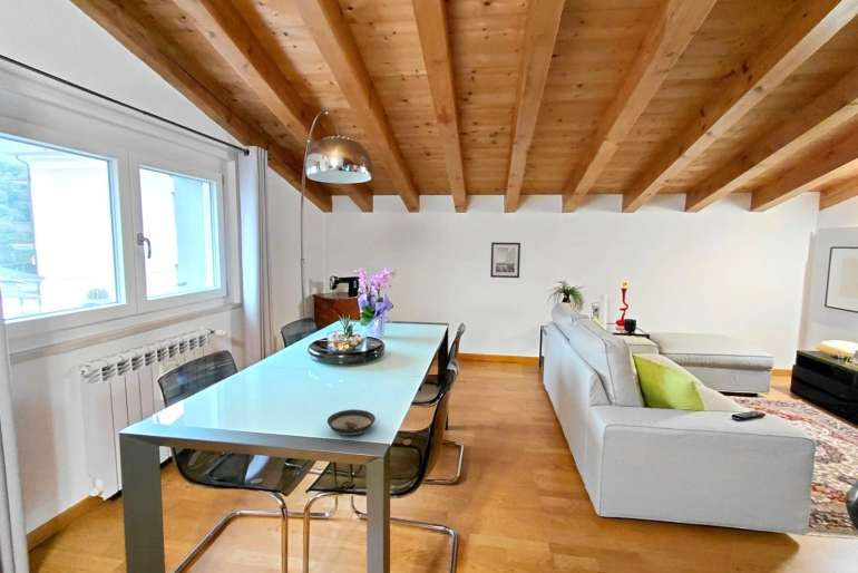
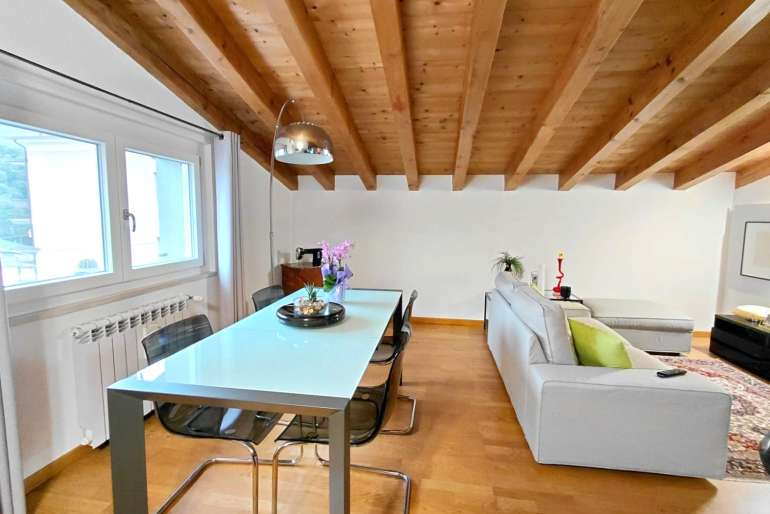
- saucer (351, 424)
- wall art (505, 260)
